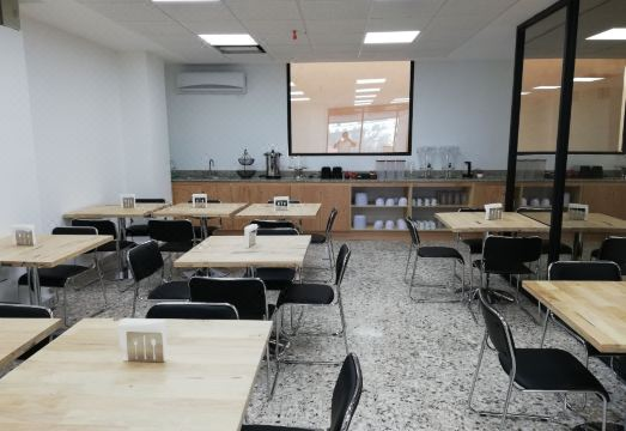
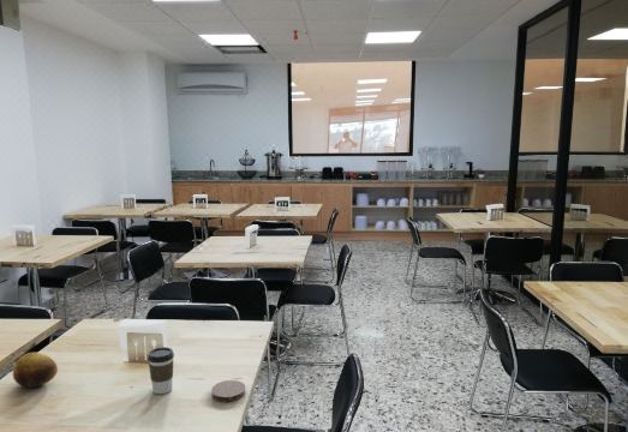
+ coffee cup (161, 370)
+ coaster (228, 390)
+ fruit (34, 368)
